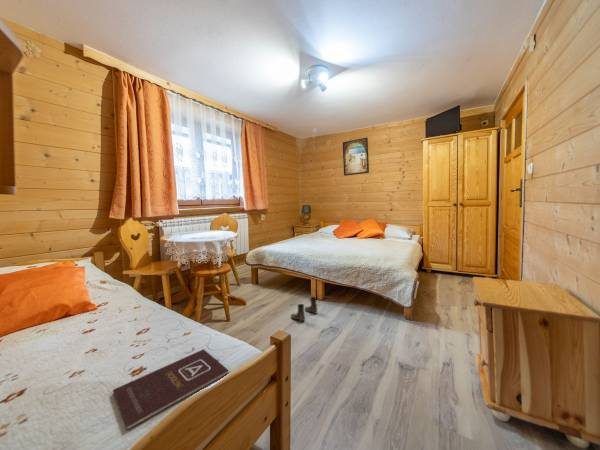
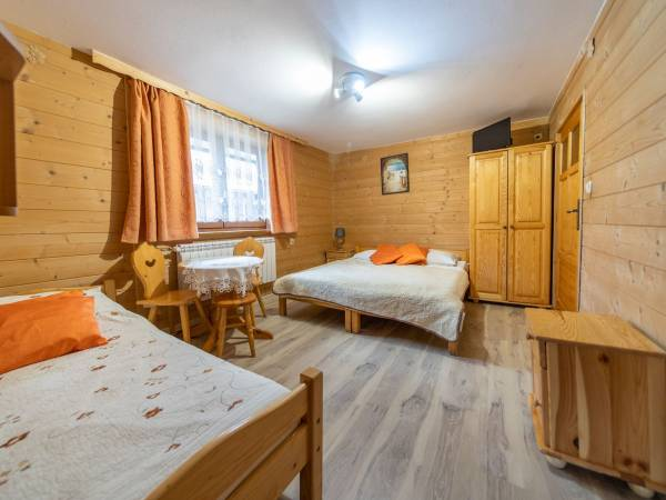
- book (173, 381)
- boots (303, 307)
